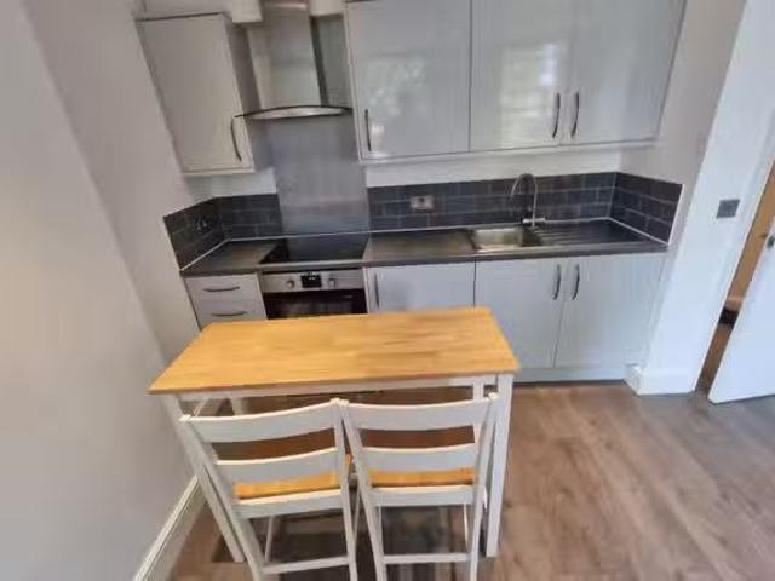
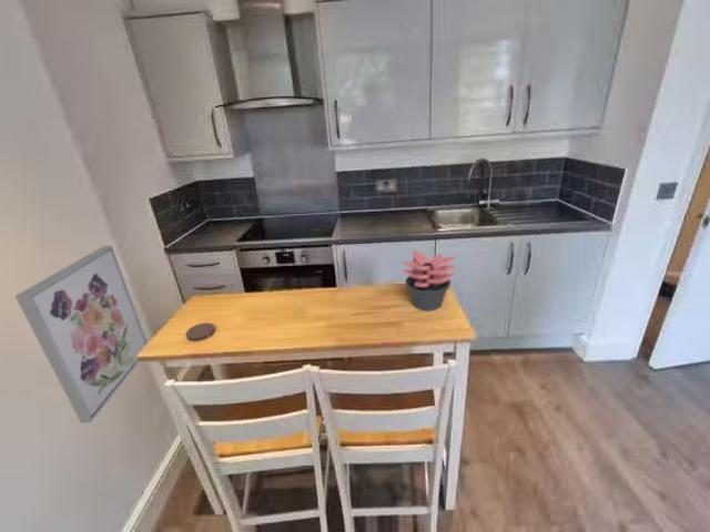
+ coaster (200, 331)
+ succulent plant (427, 282)
+ wall art (97, 328)
